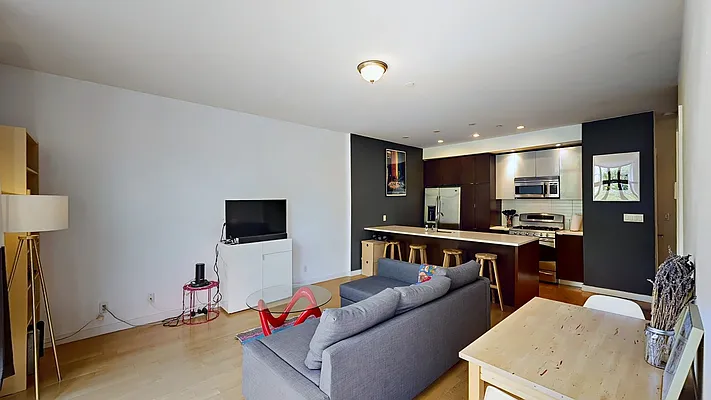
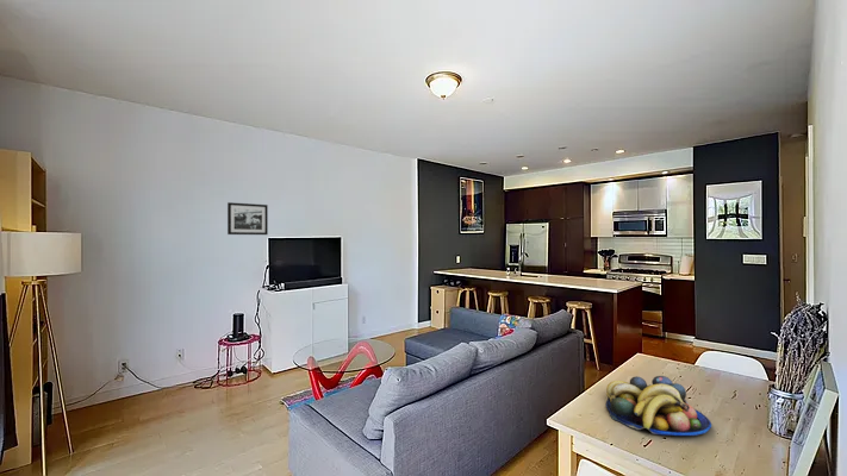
+ fruit bowl (655, 397)
+ picture frame (248, 219)
